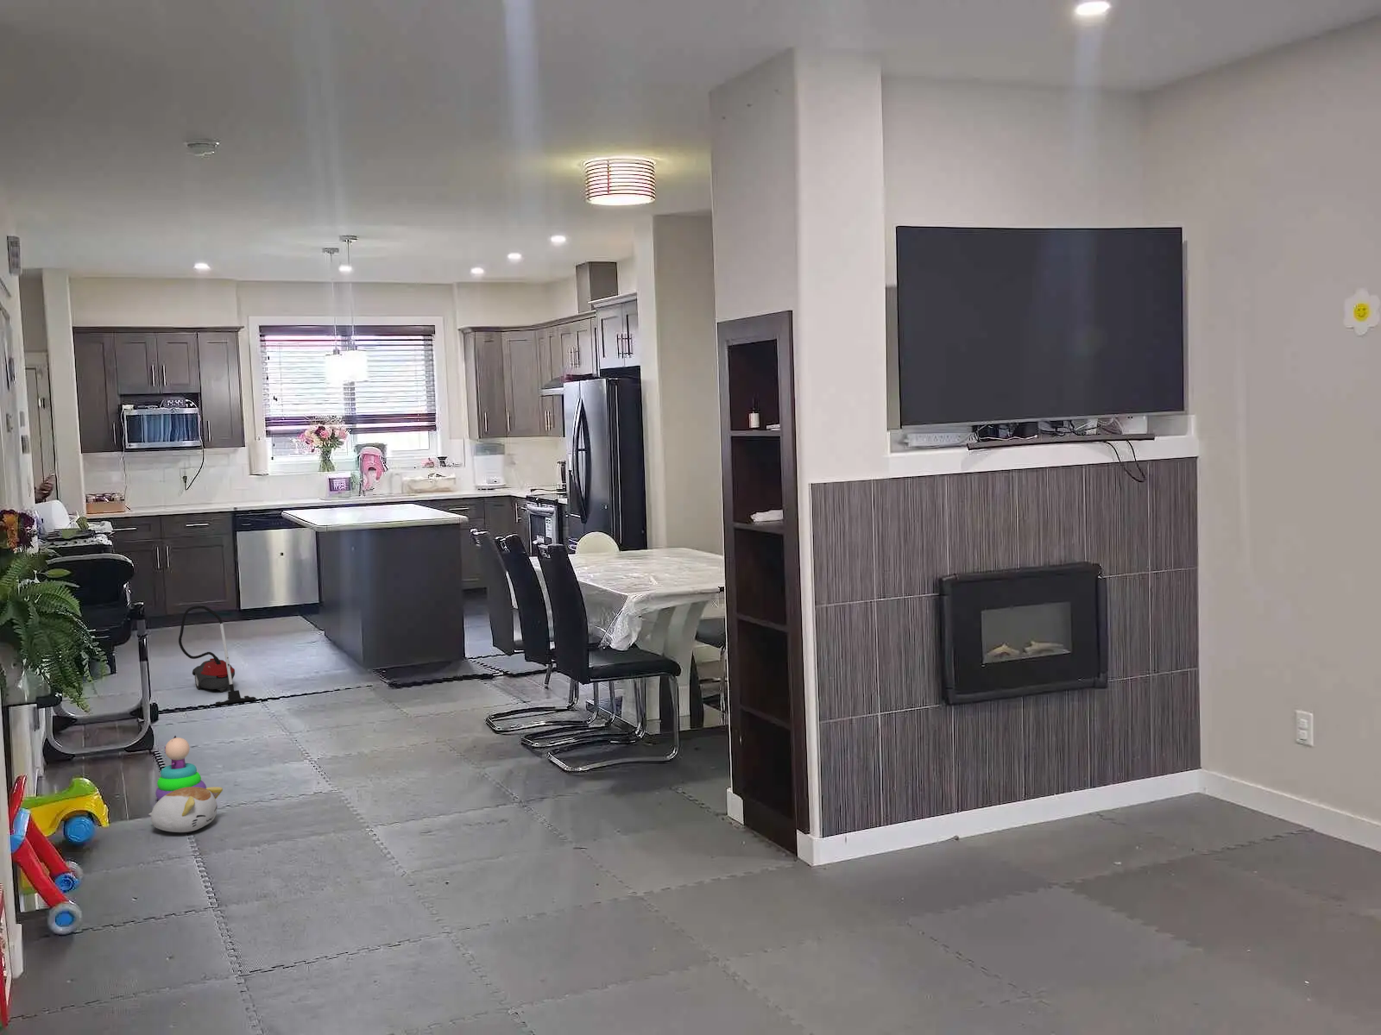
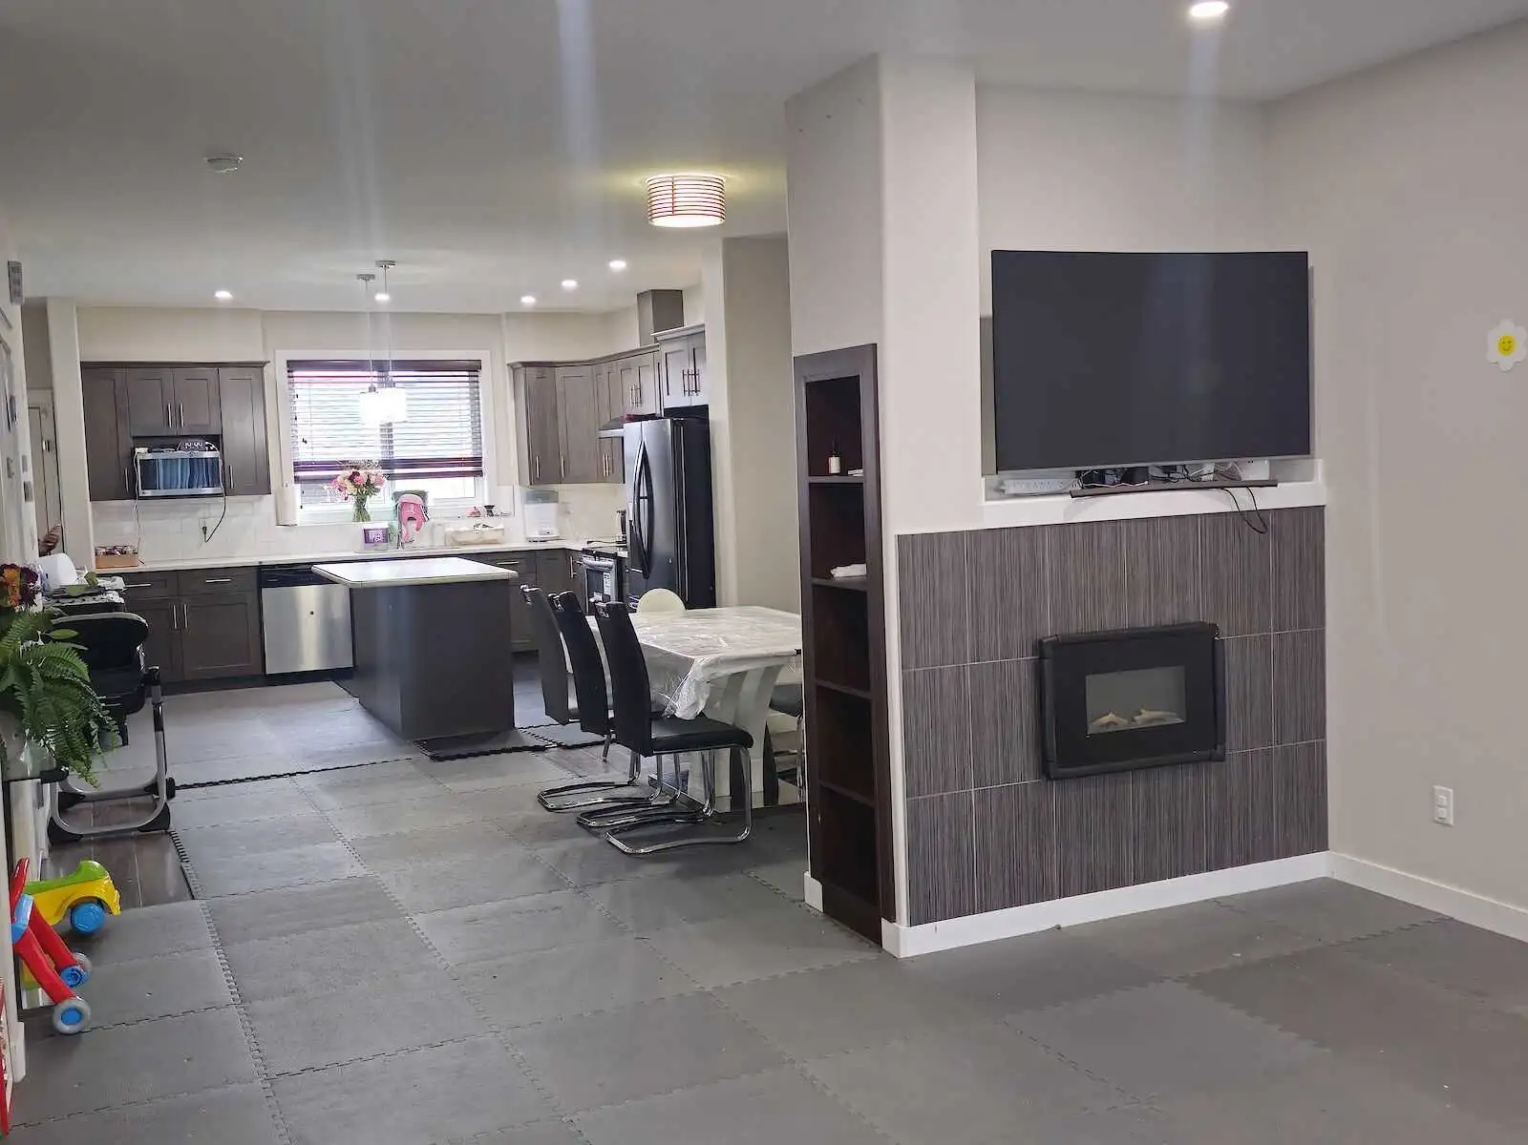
- stacking toy (179, 766)
- plush toy (178, 808)
- vacuum cleaner (211, 652)
